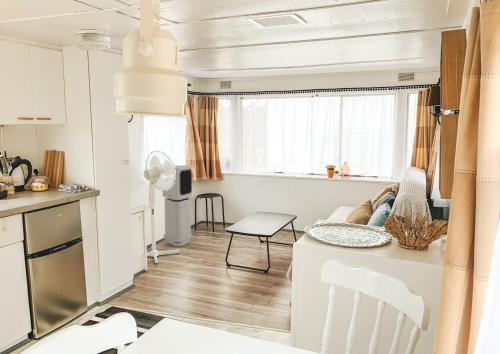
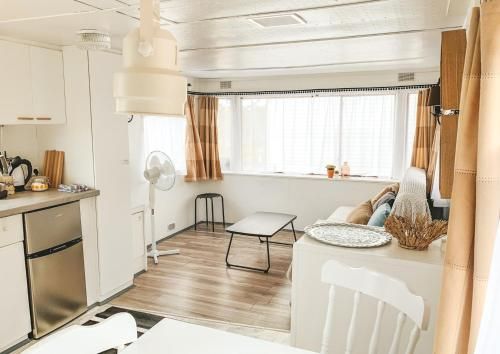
- air purifier (175, 204)
